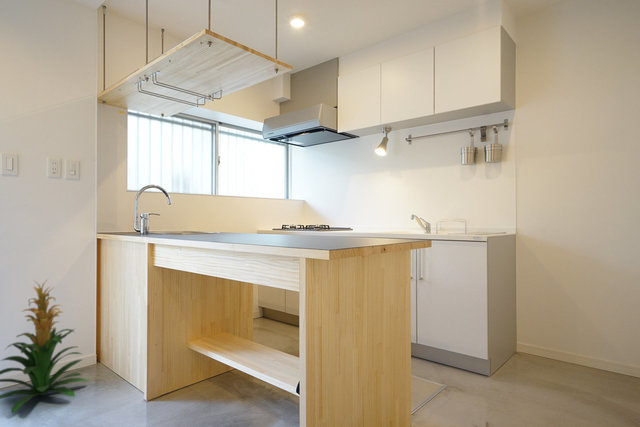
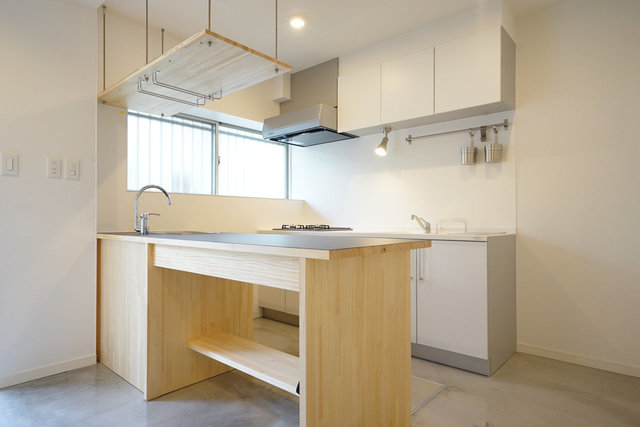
- indoor plant (42, 337)
